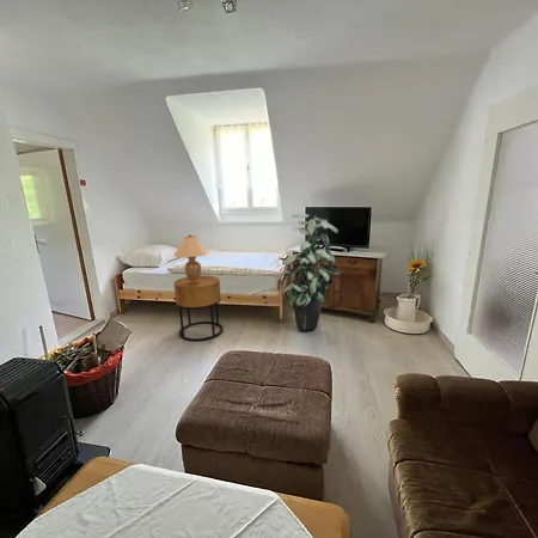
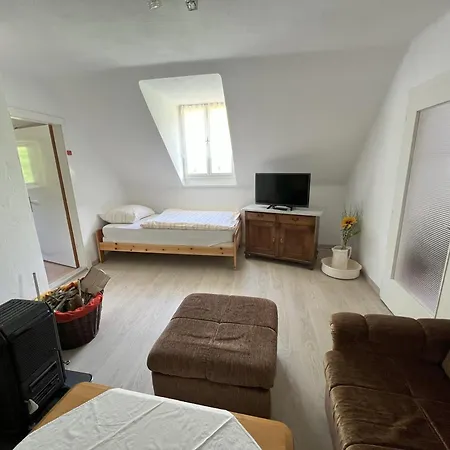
- indoor plant (307, 271)
- side table (198, 306)
- table lamp (191, 258)
